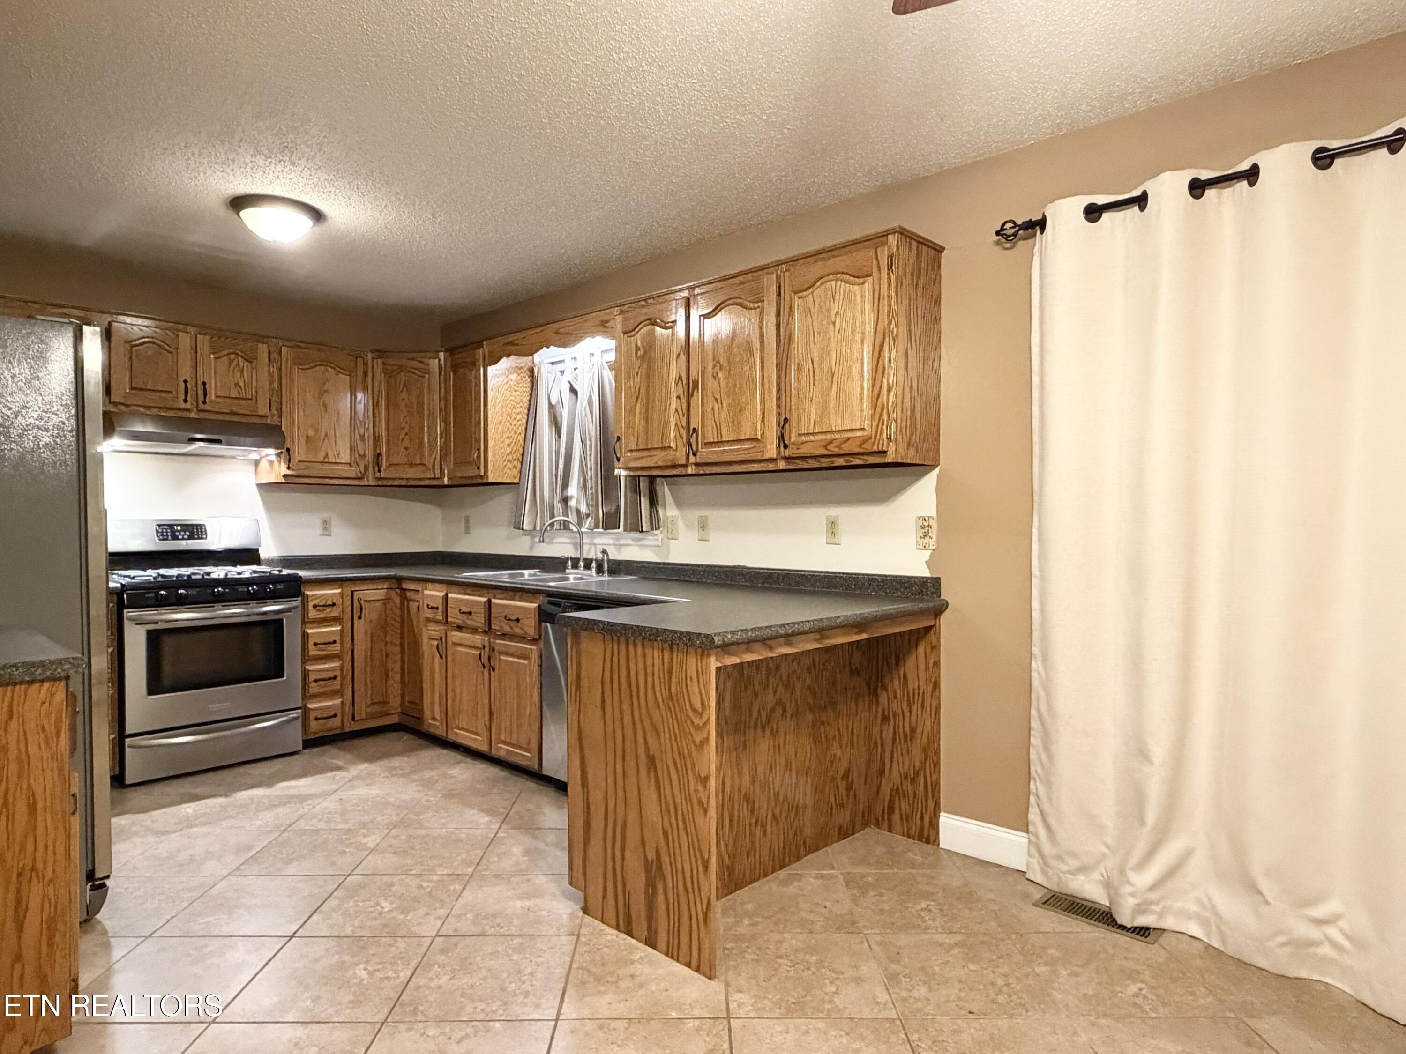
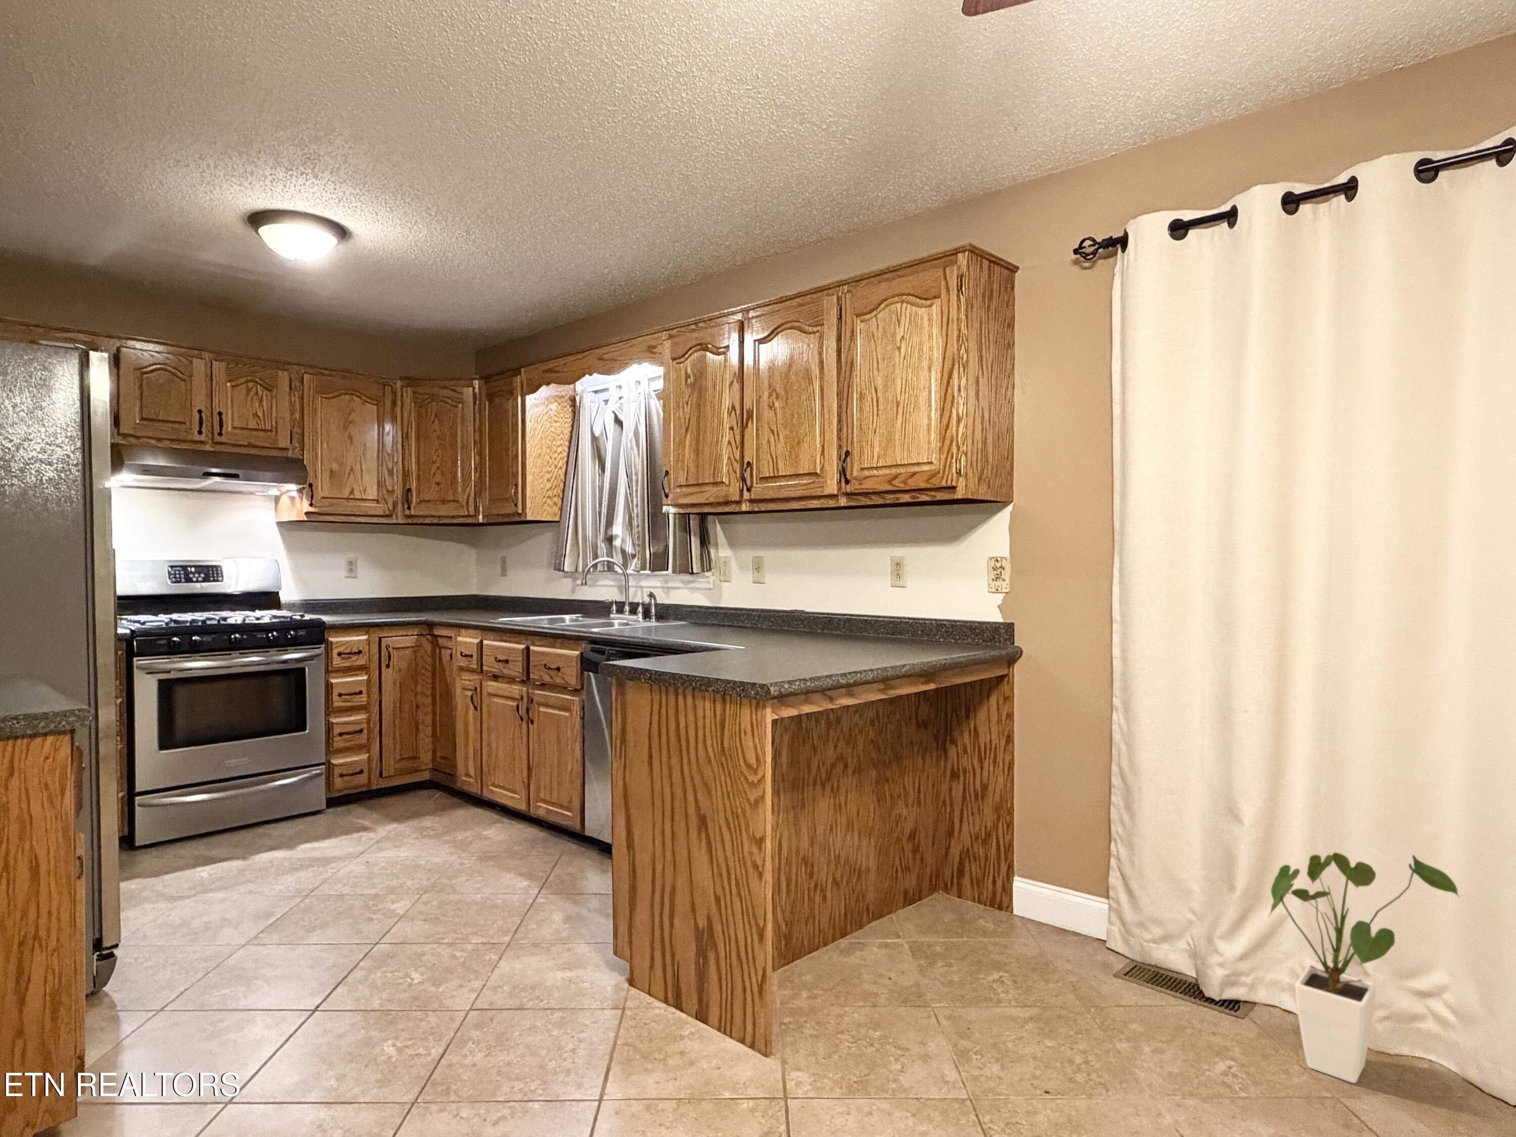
+ house plant (1360, 966)
